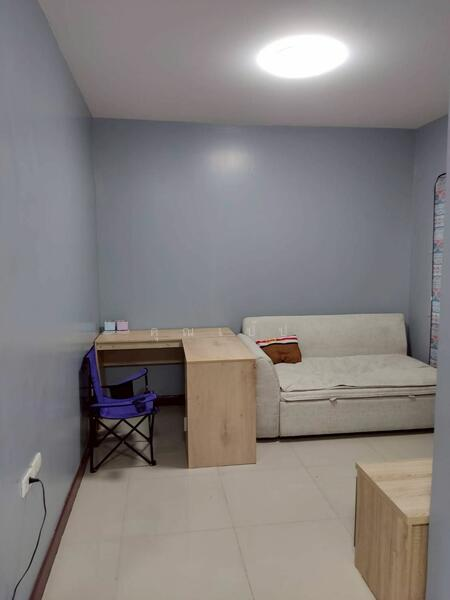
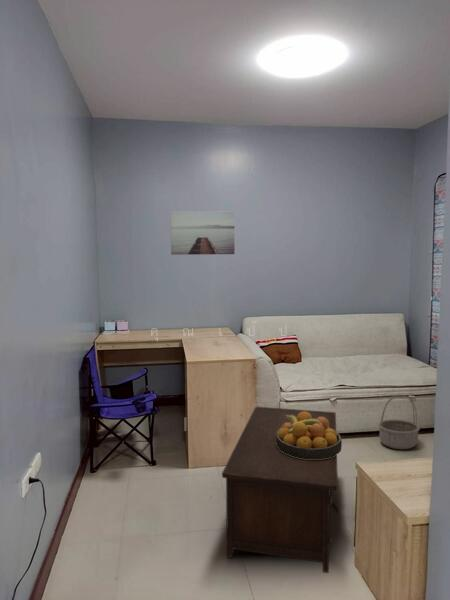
+ cabinet (287, 475)
+ wall art (202, 233)
+ fruit bowl (308, 431)
+ basket (399, 420)
